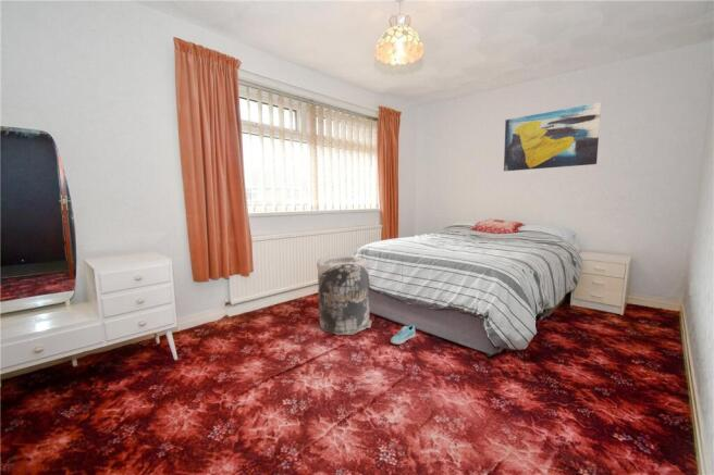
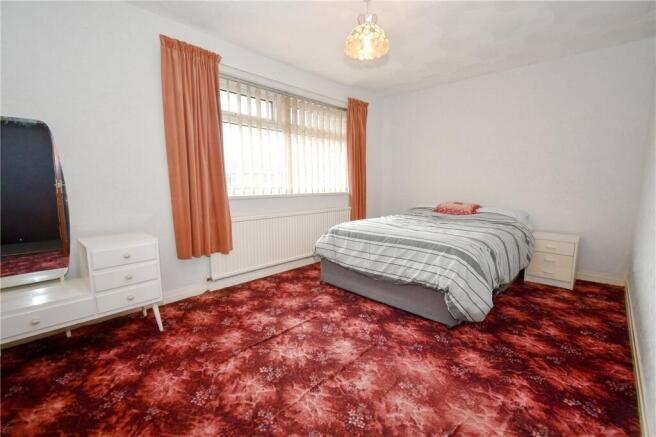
- wall art (547, 140)
- sneaker (402, 333)
- bag (341, 289)
